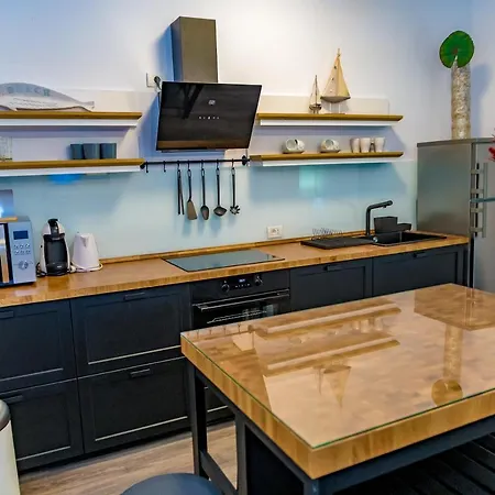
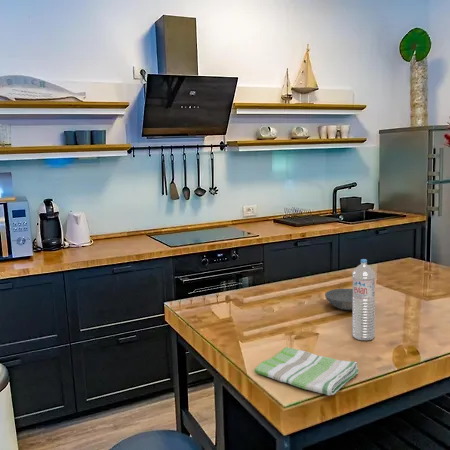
+ water bottle (363, 298)
+ dish towel (306, 367)
+ bowl (348, 300)
